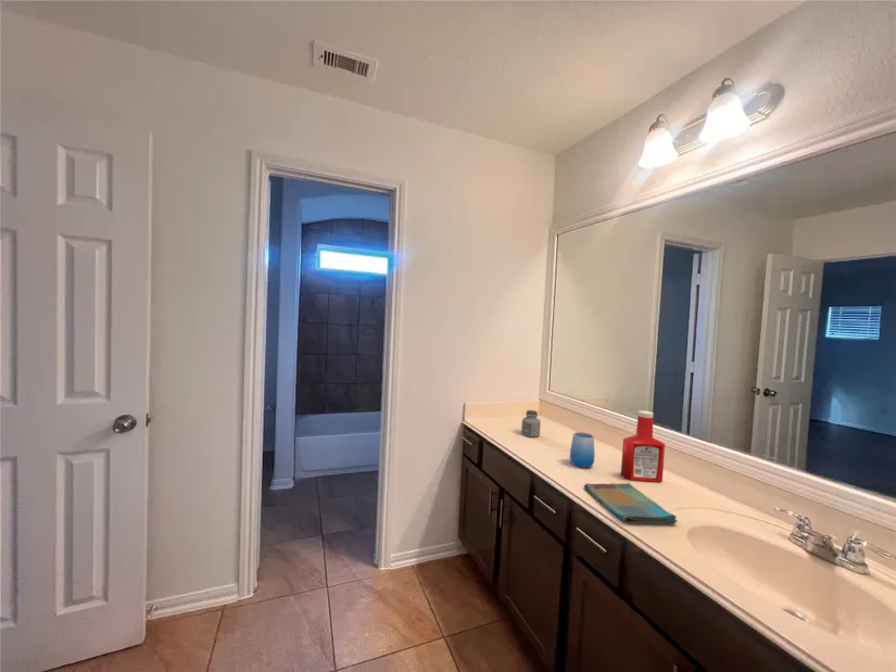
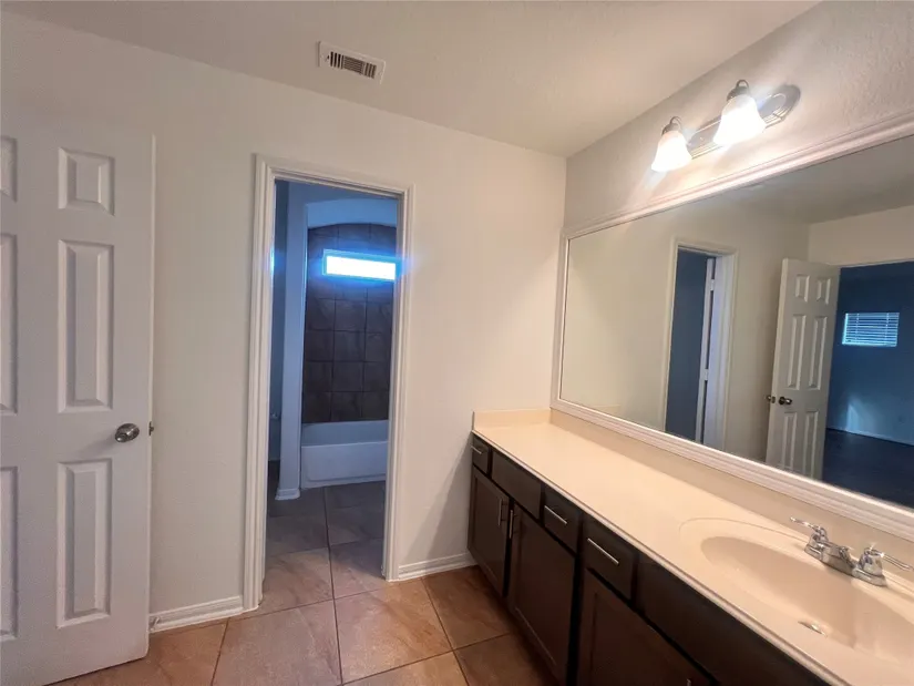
- soap bottle (643, 444)
- dish towel (626, 500)
- jar (531, 422)
- cup (582, 449)
